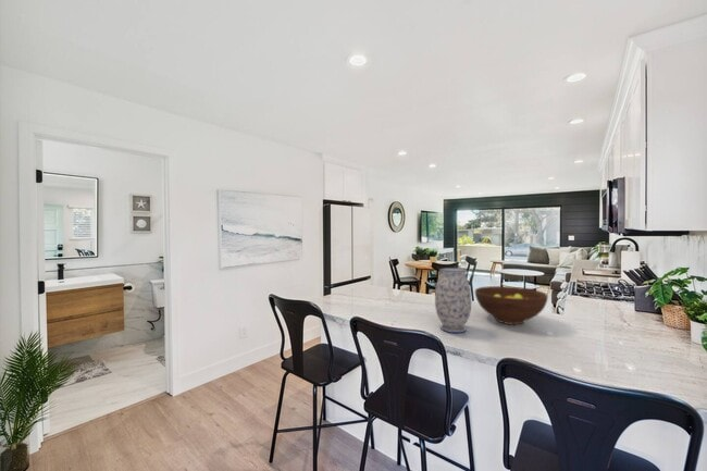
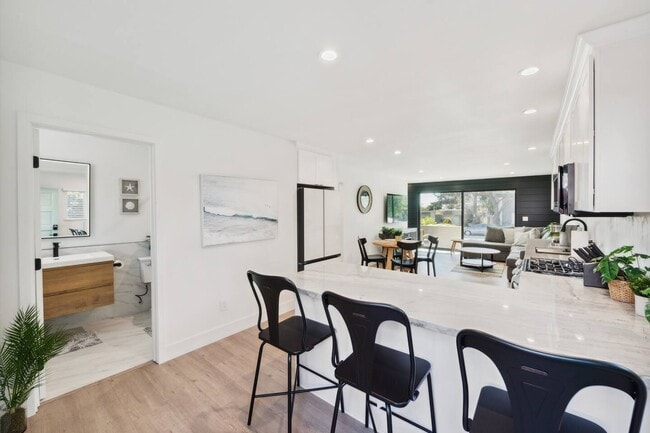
- vase (452, 299)
- fruit bowl (509, 307)
